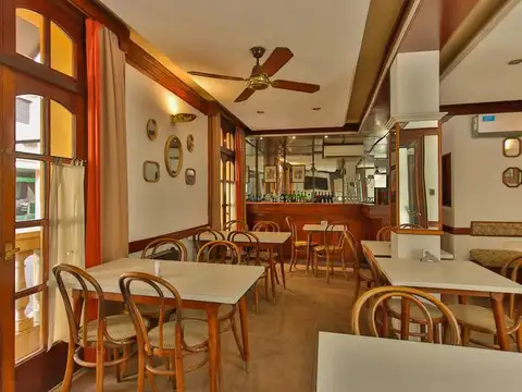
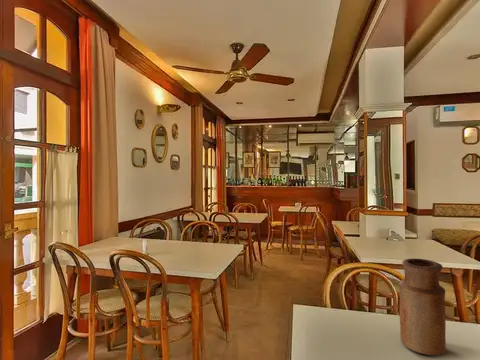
+ vase (421, 303)
